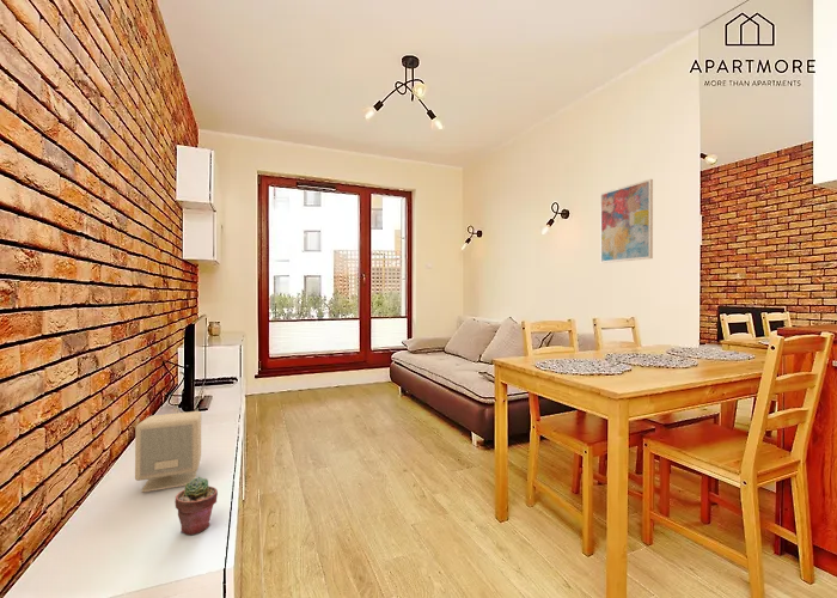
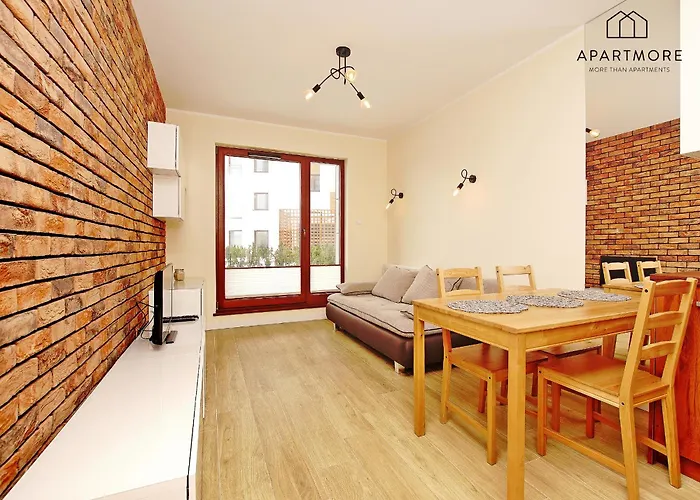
- speaker (171, 447)
- potted succulent (196, 502)
- wall art (624, 224)
